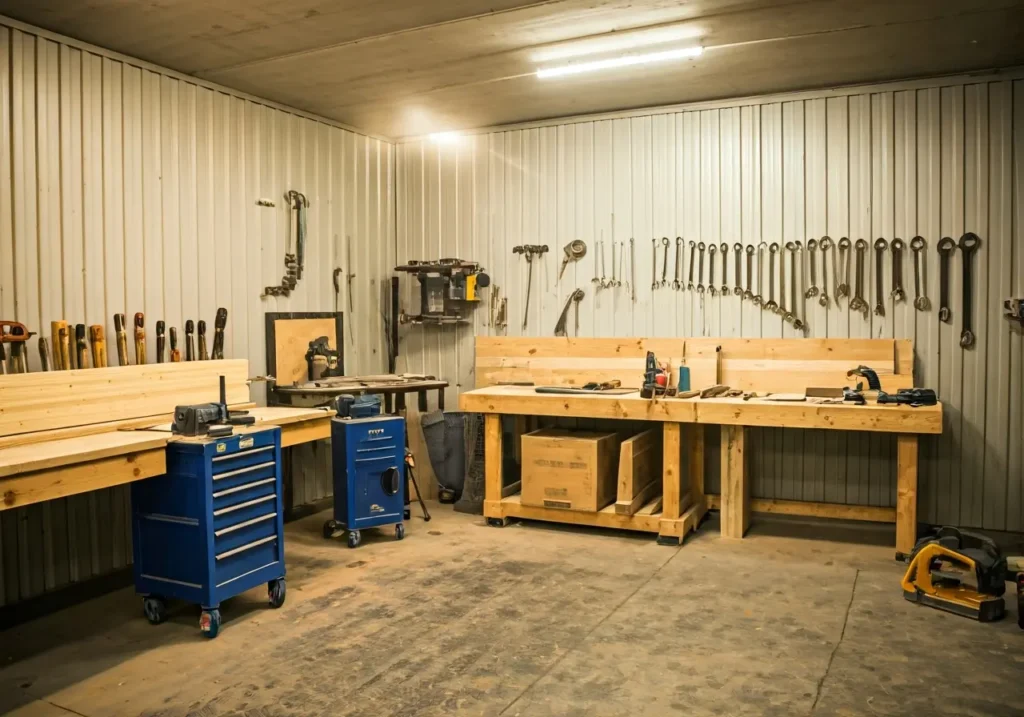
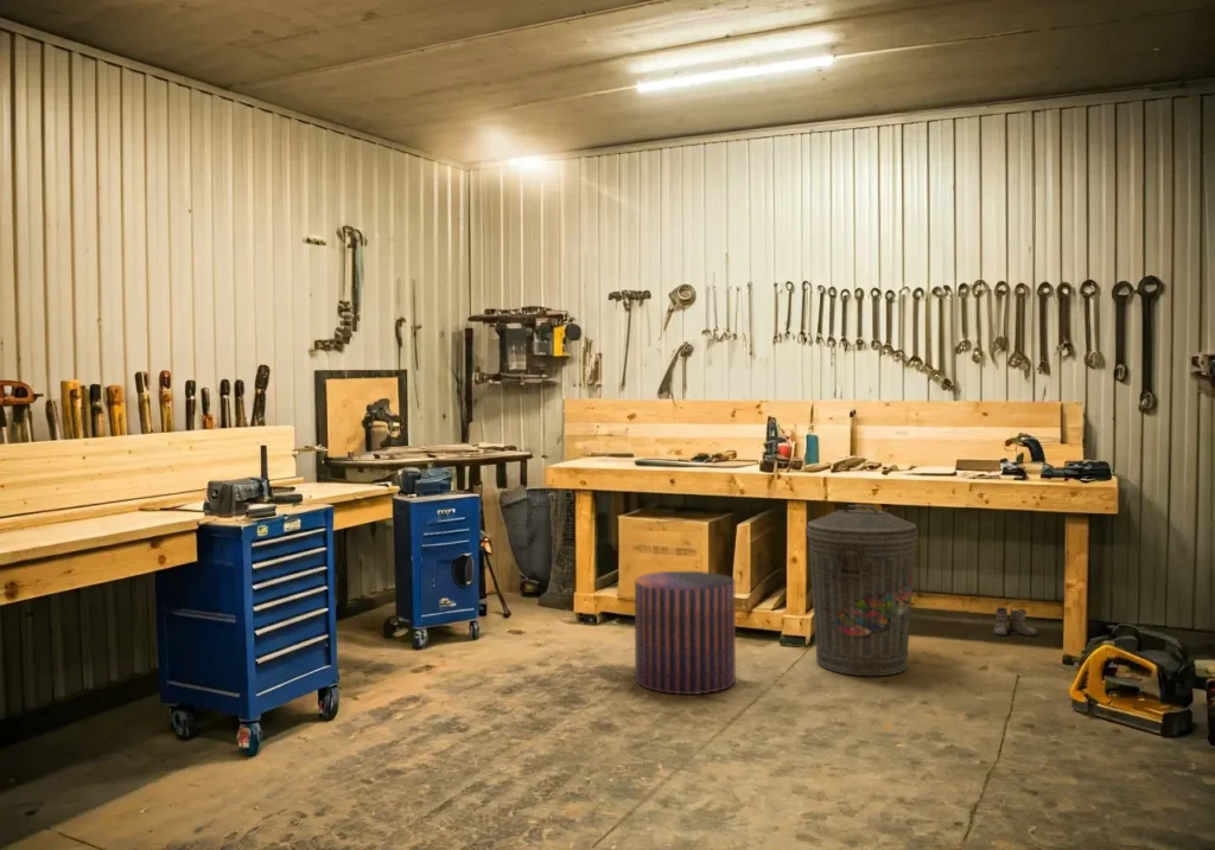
+ boots (1010, 621)
+ stool (685, 629)
+ trash can (860, 584)
